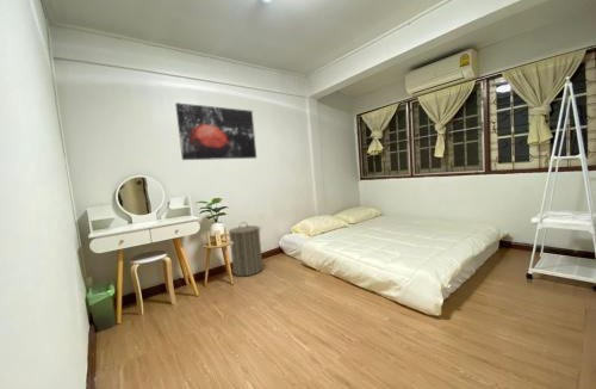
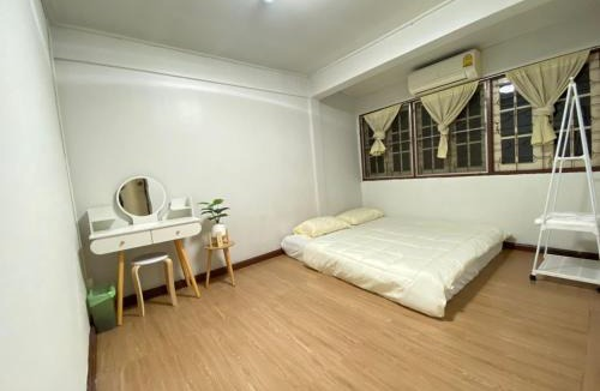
- wall art (219, 132)
- laundry hamper (246, 246)
